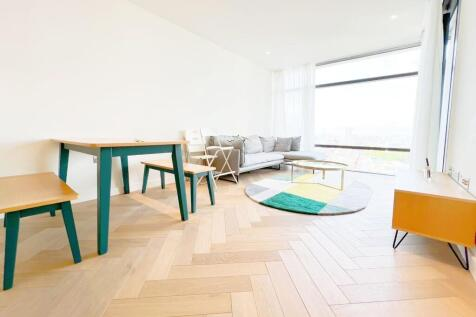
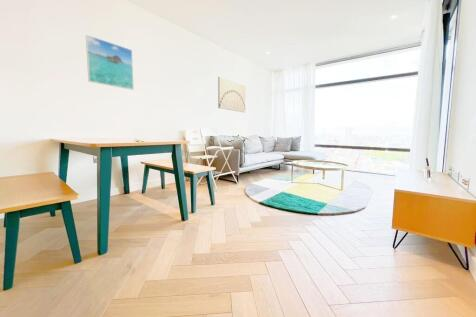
+ wall art (232, 96)
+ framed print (111, 64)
